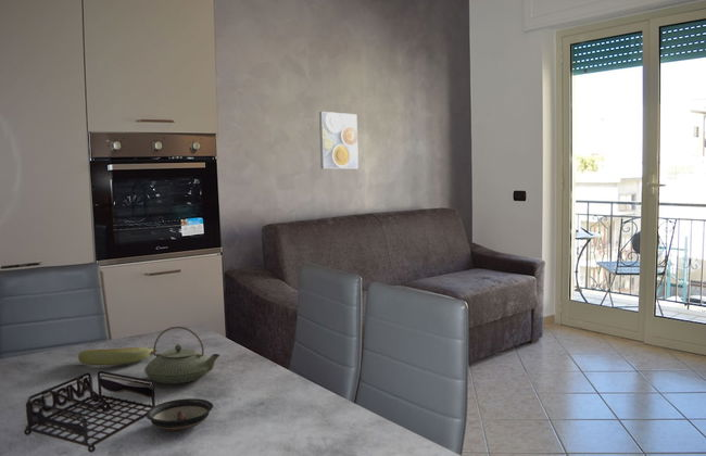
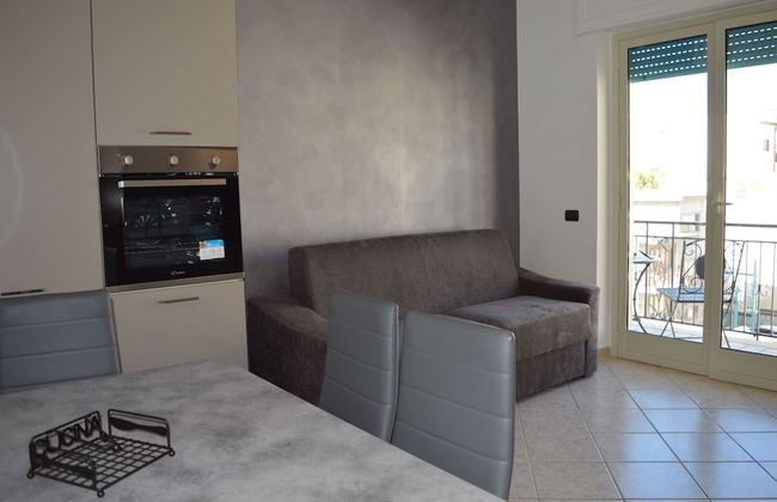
- banana (123, 351)
- teapot (182, 352)
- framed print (339, 140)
- saucer (180, 417)
